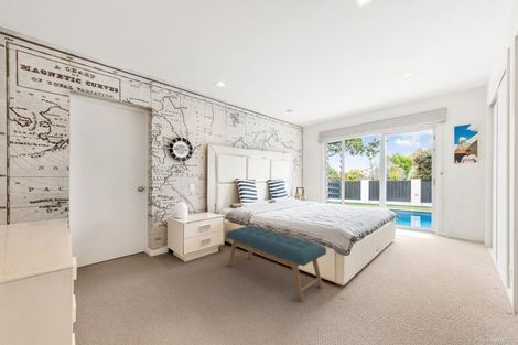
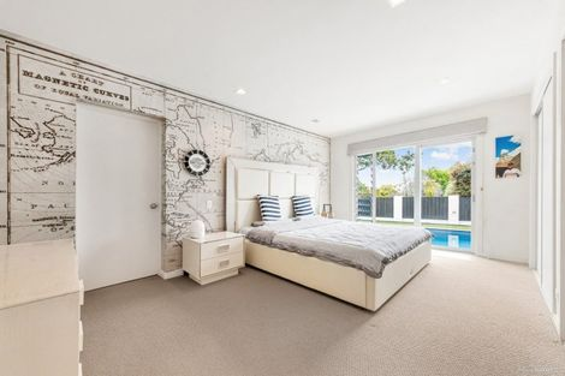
- bench (270, 255)
